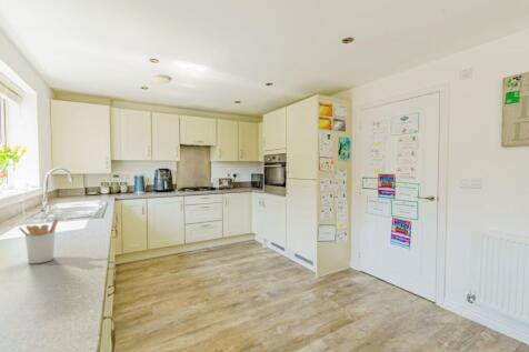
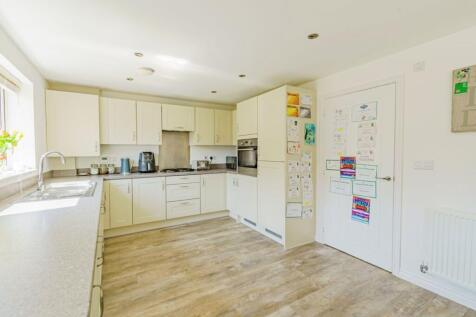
- utensil holder (40, 241)
